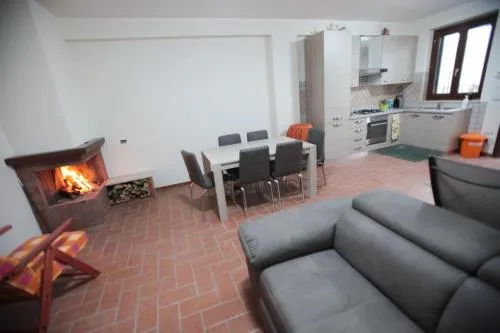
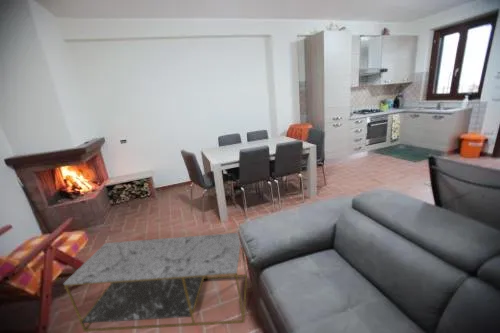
+ coffee table (167, 278)
